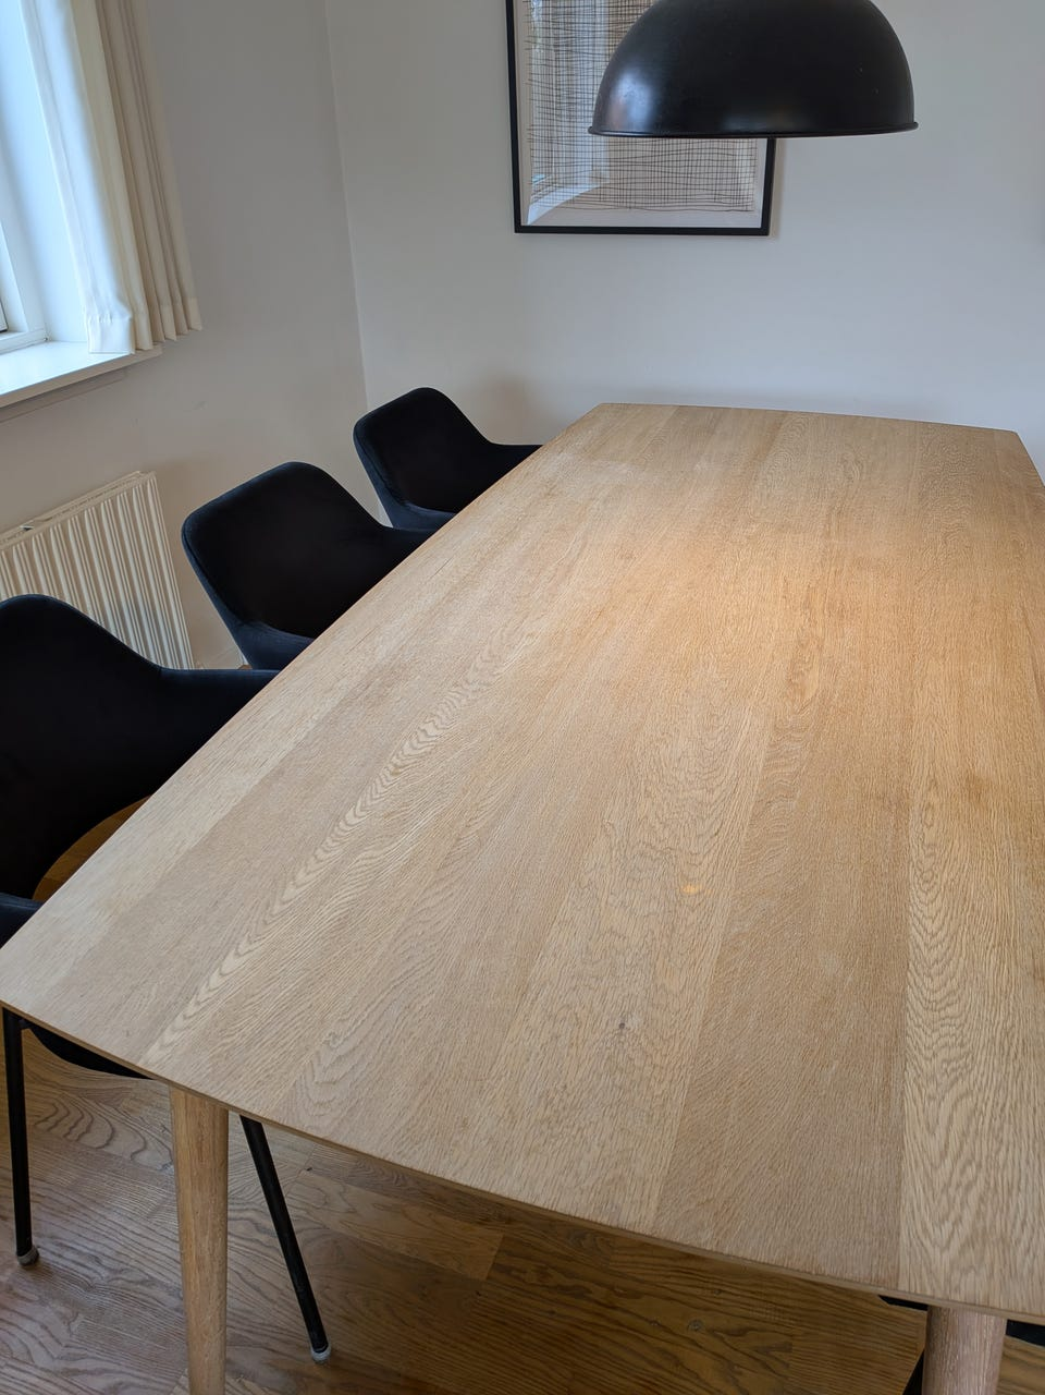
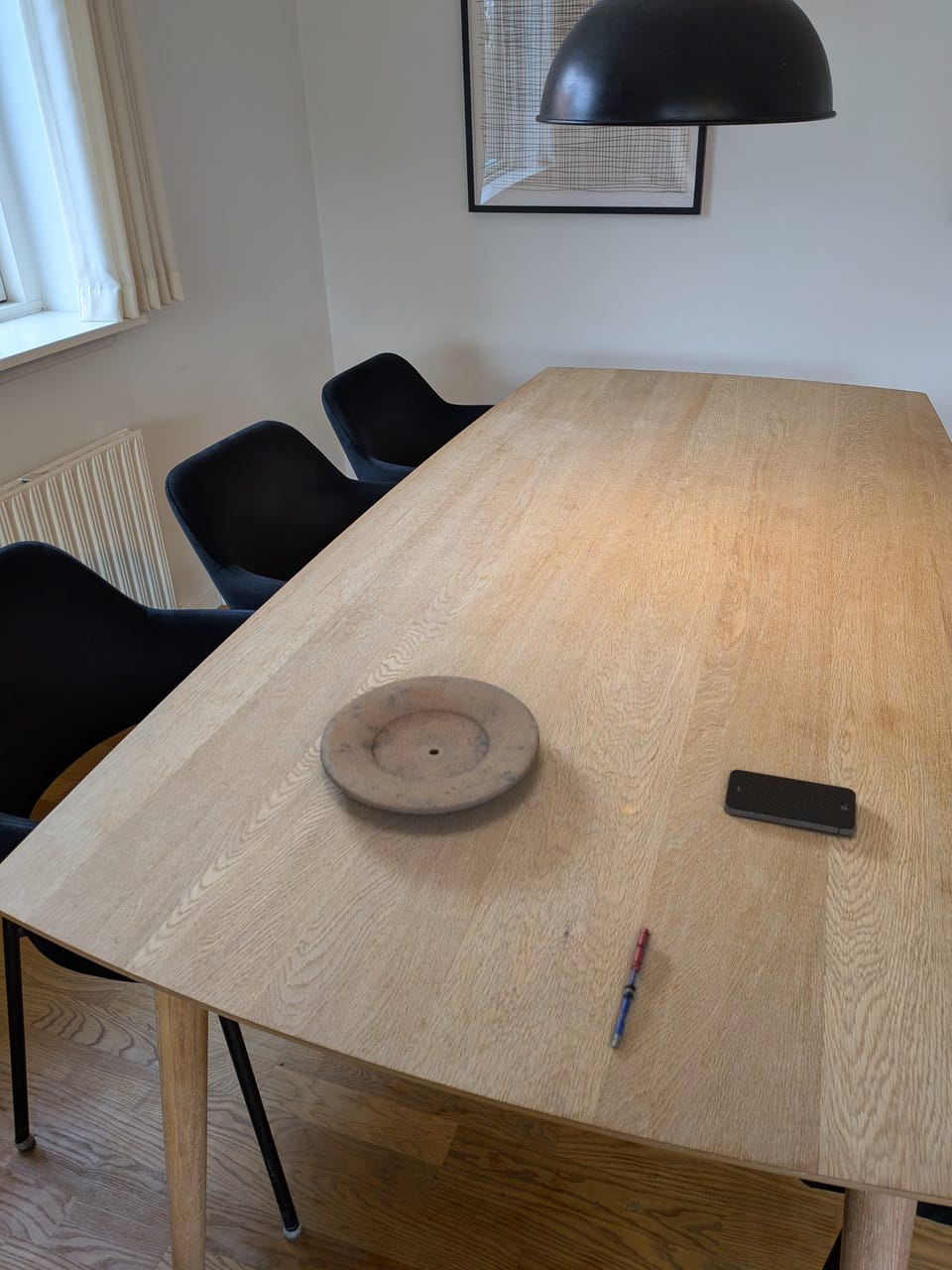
+ plate (430, 746)
+ pen (631, 984)
+ smartphone (789, 801)
